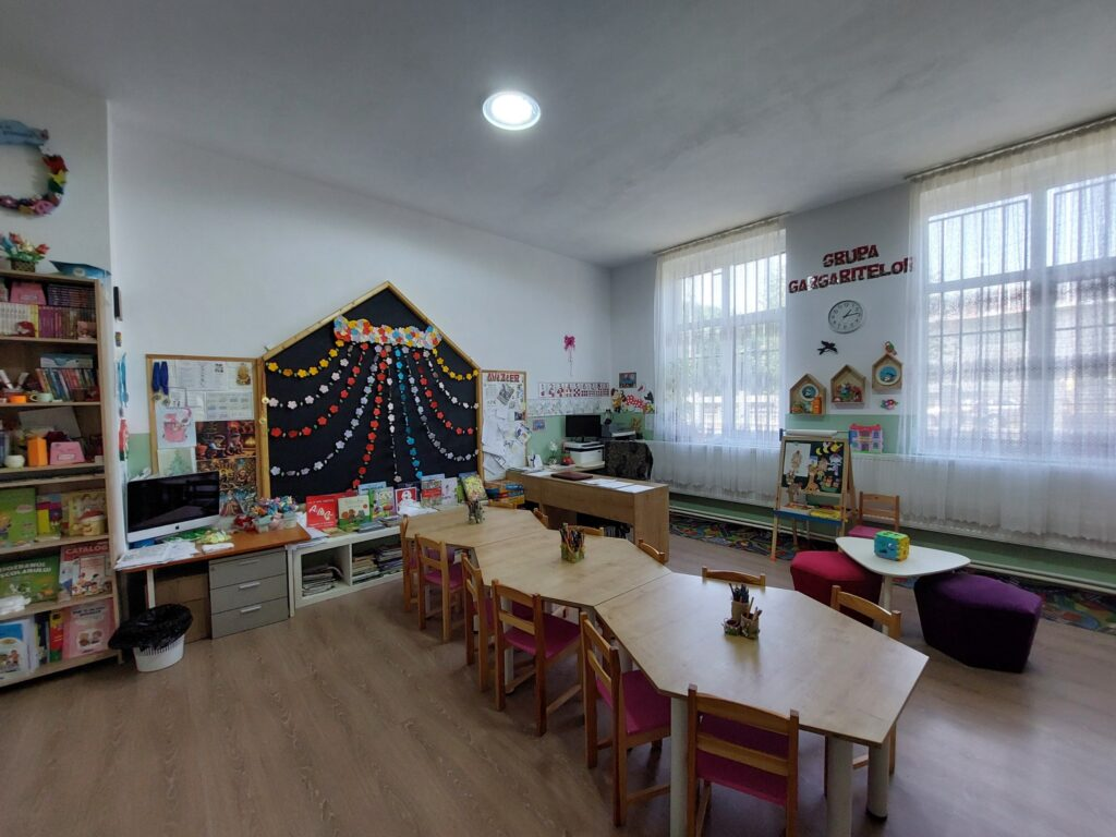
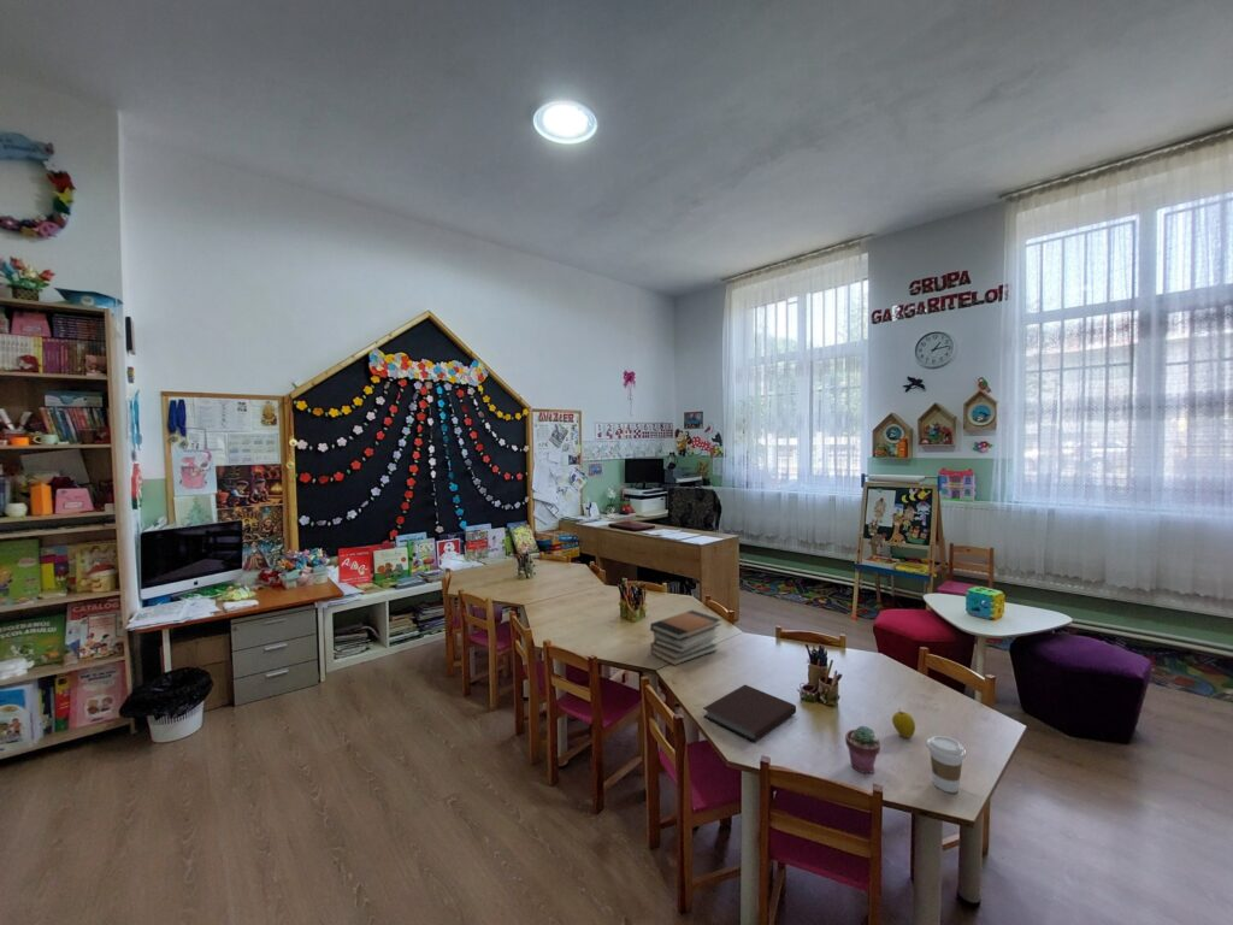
+ coffee cup (945, 764)
+ book stack (685, 636)
+ notebook (749, 711)
+ apple (903, 723)
+ potted succulent (862, 747)
